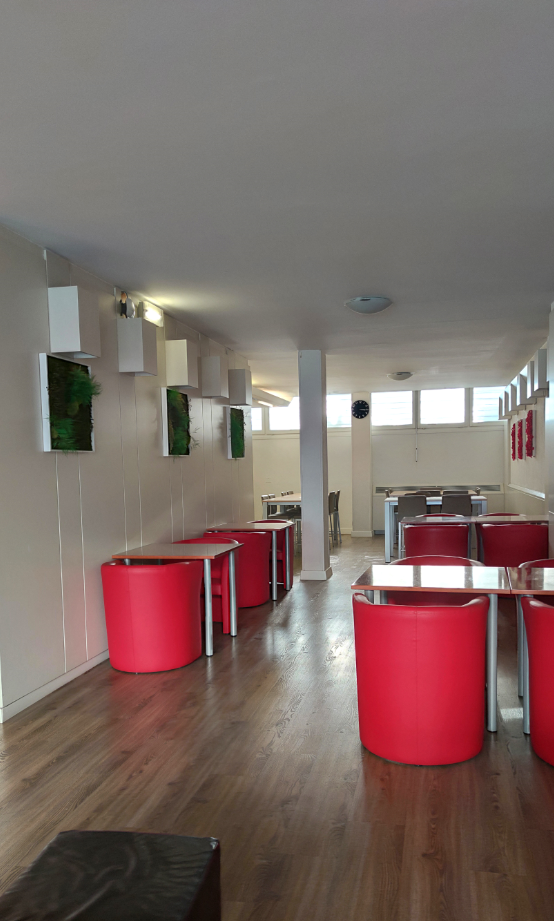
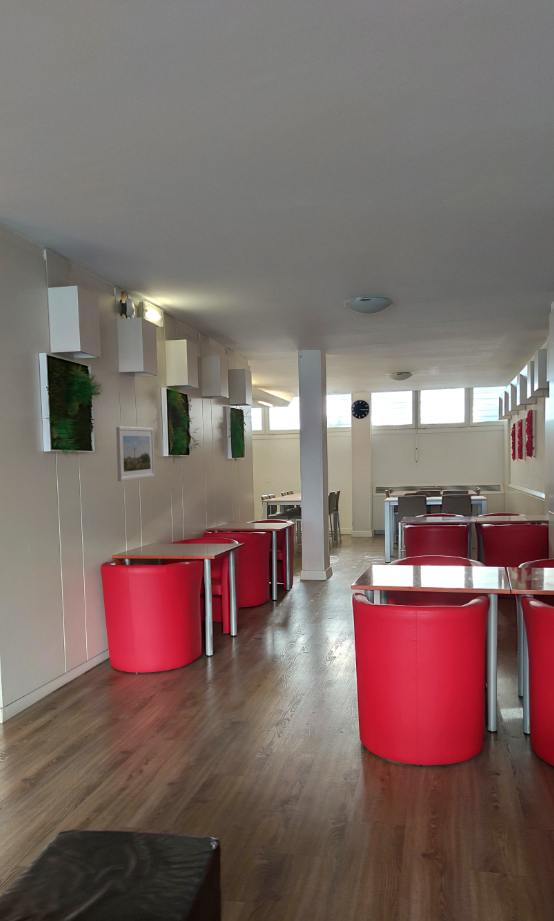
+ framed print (136, 453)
